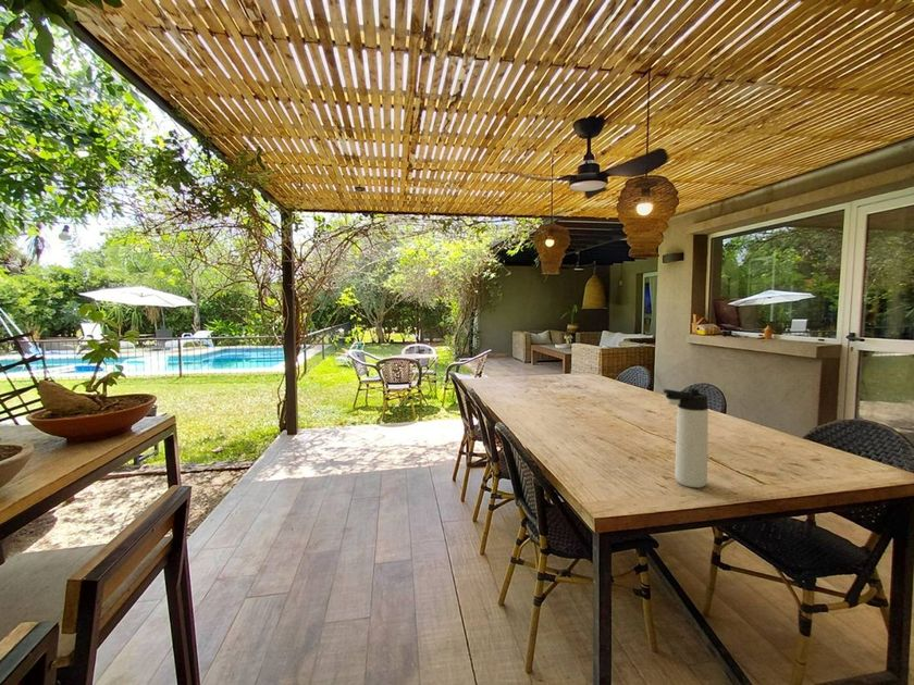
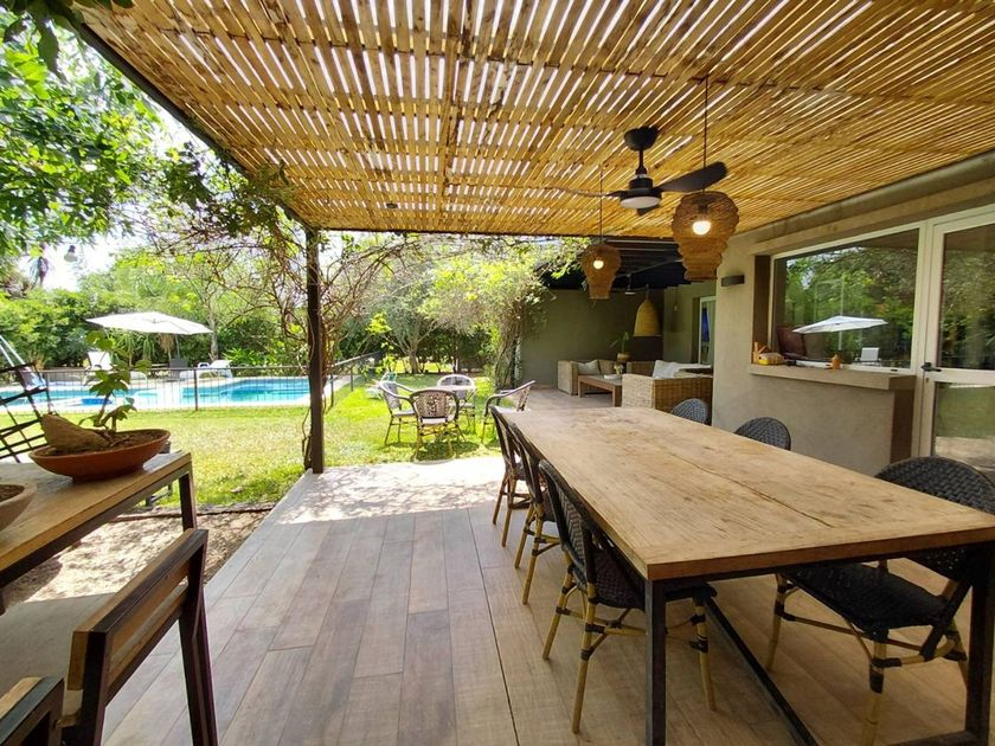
- thermos bottle (684, 436)
